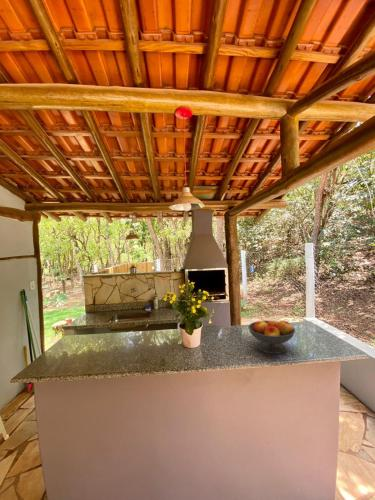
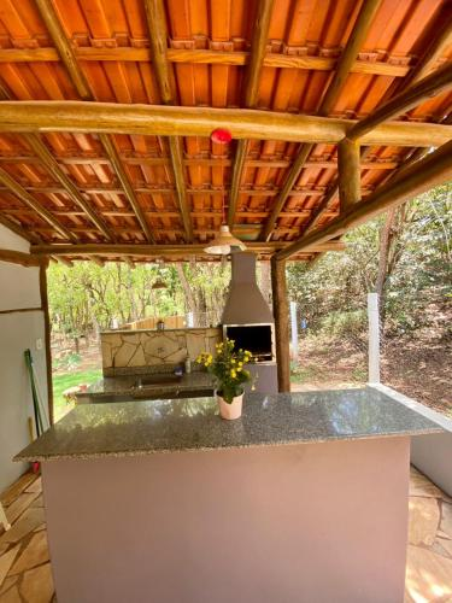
- fruit bowl (271, 334)
